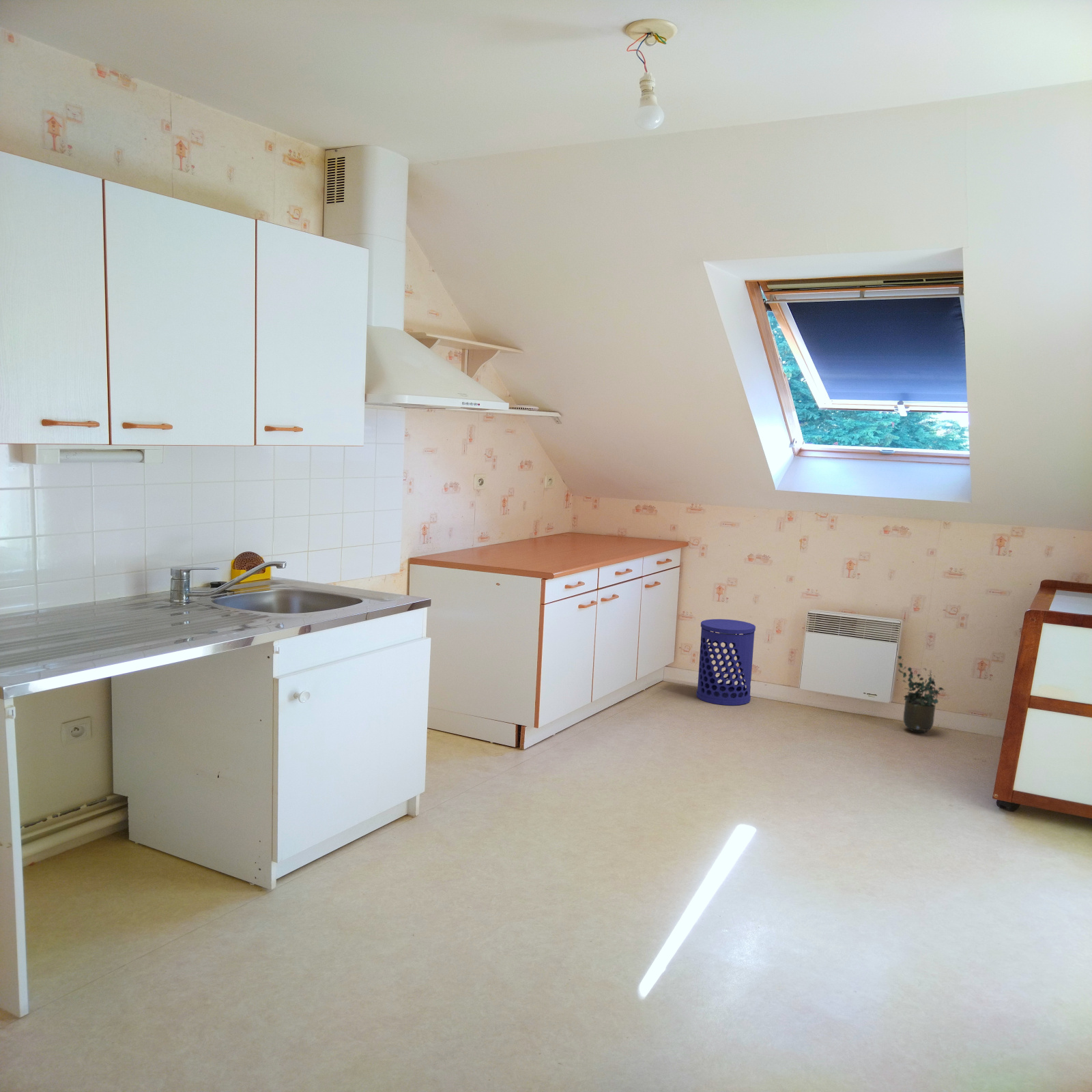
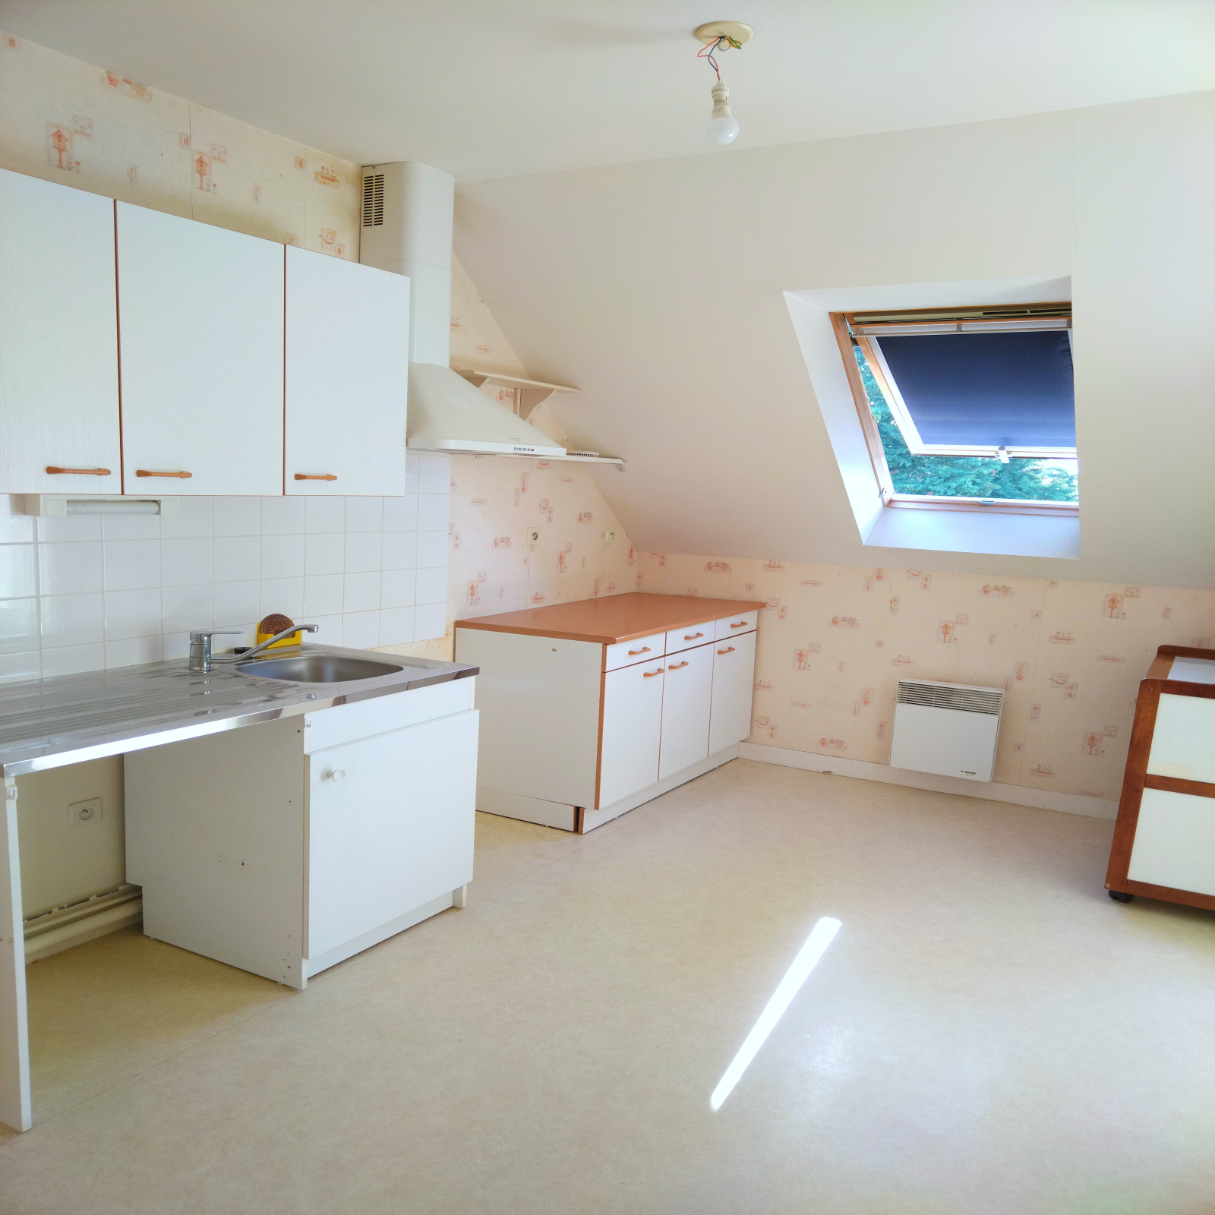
- waste bin (725, 661)
- potted plant (918, 695)
